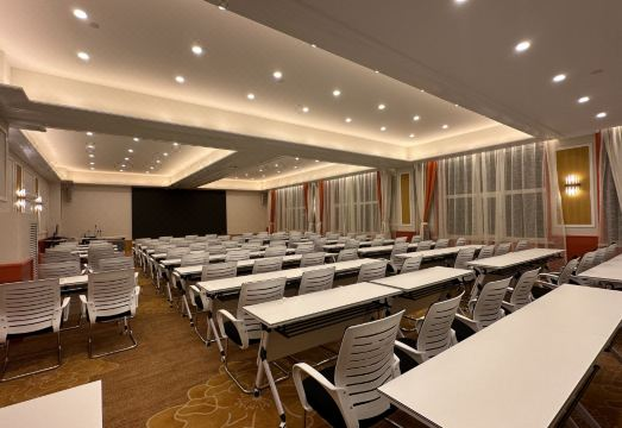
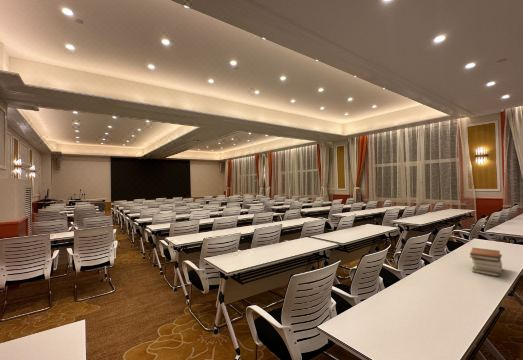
+ book stack (486, 261)
